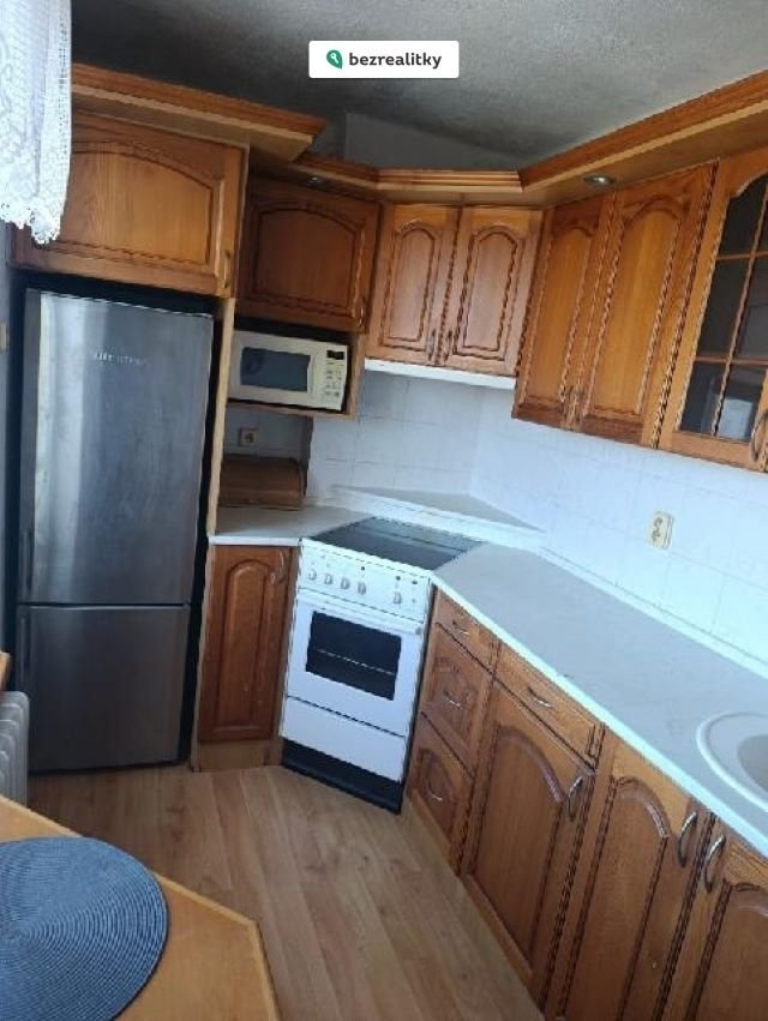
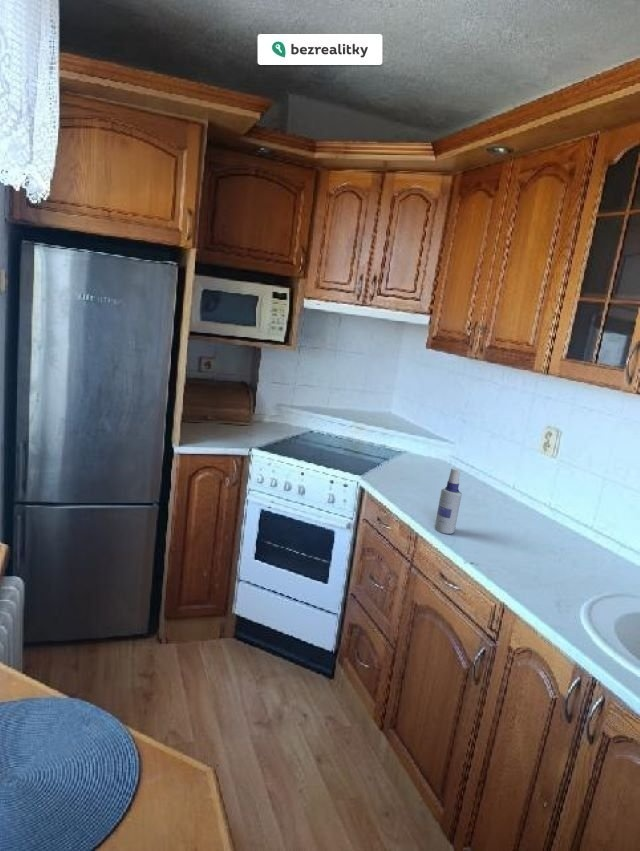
+ spray bottle (450, 500)
